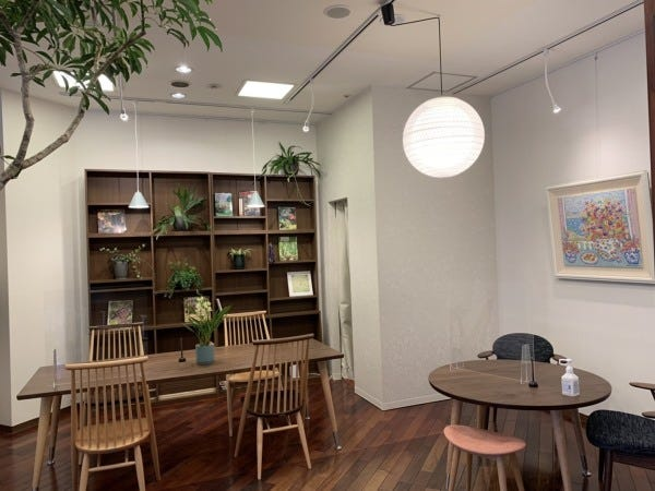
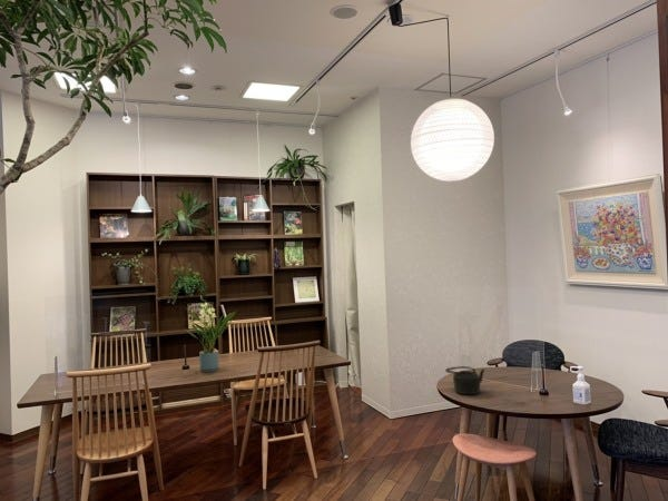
+ teapot (466, 380)
